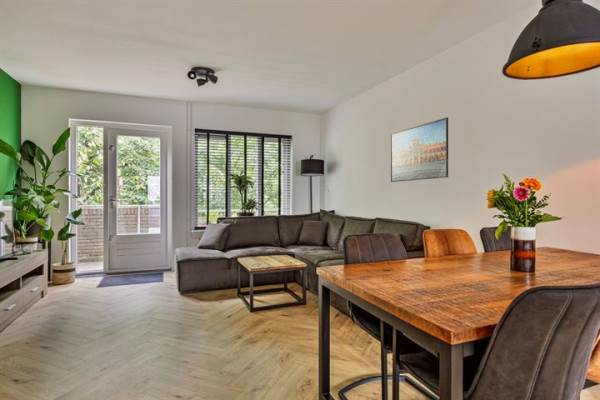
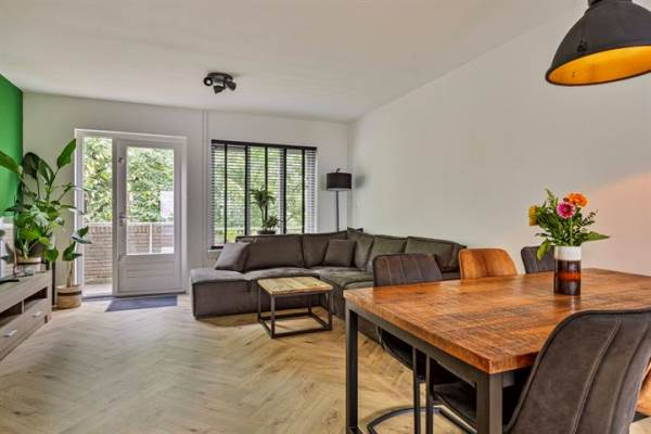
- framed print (416, 153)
